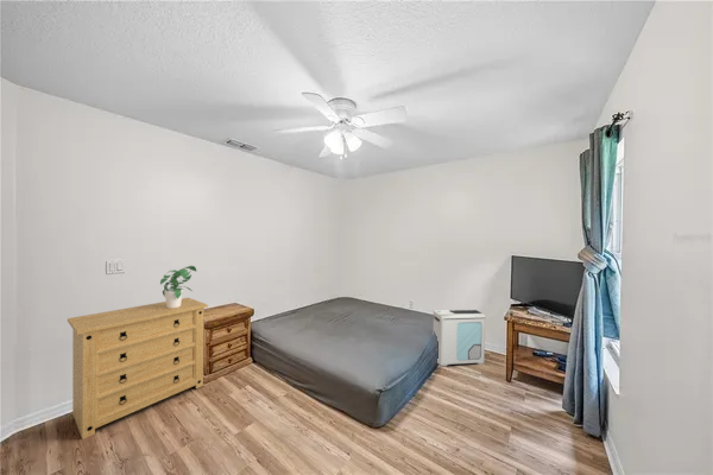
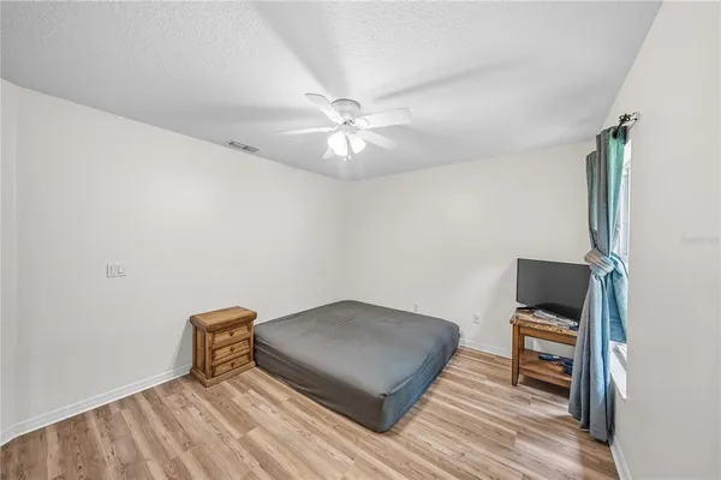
- dresser (144, 355)
- potted plant (177, 285)
- air purifier (458, 336)
